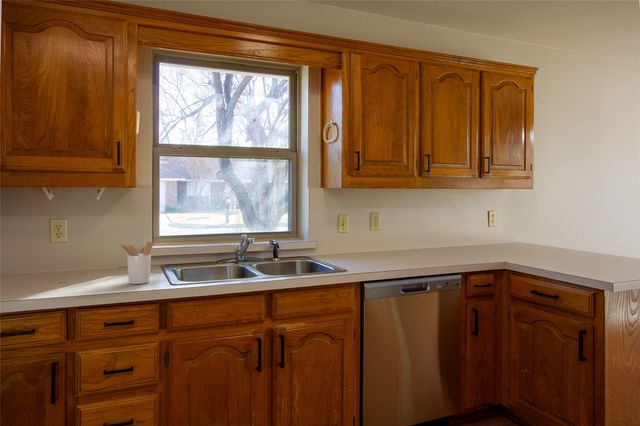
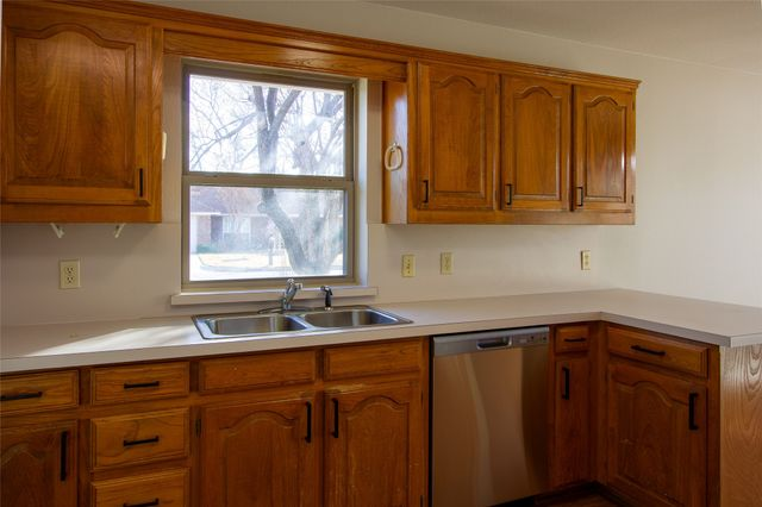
- utensil holder (135, 262)
